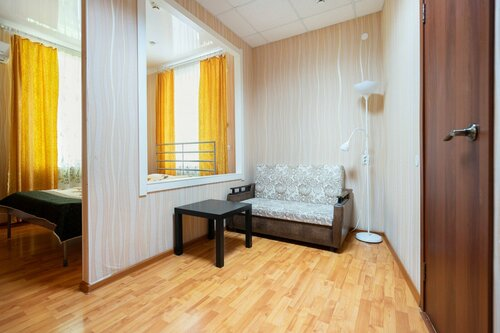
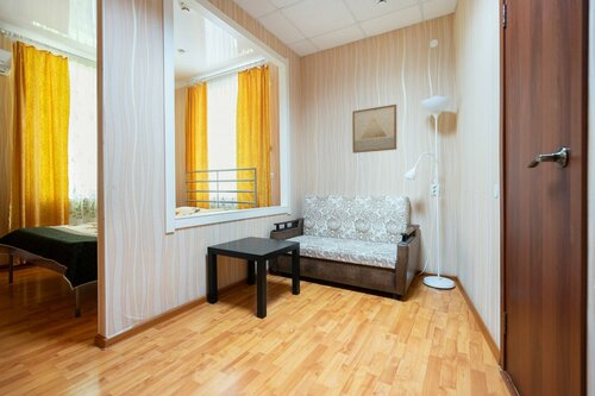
+ wall art (374, 130)
